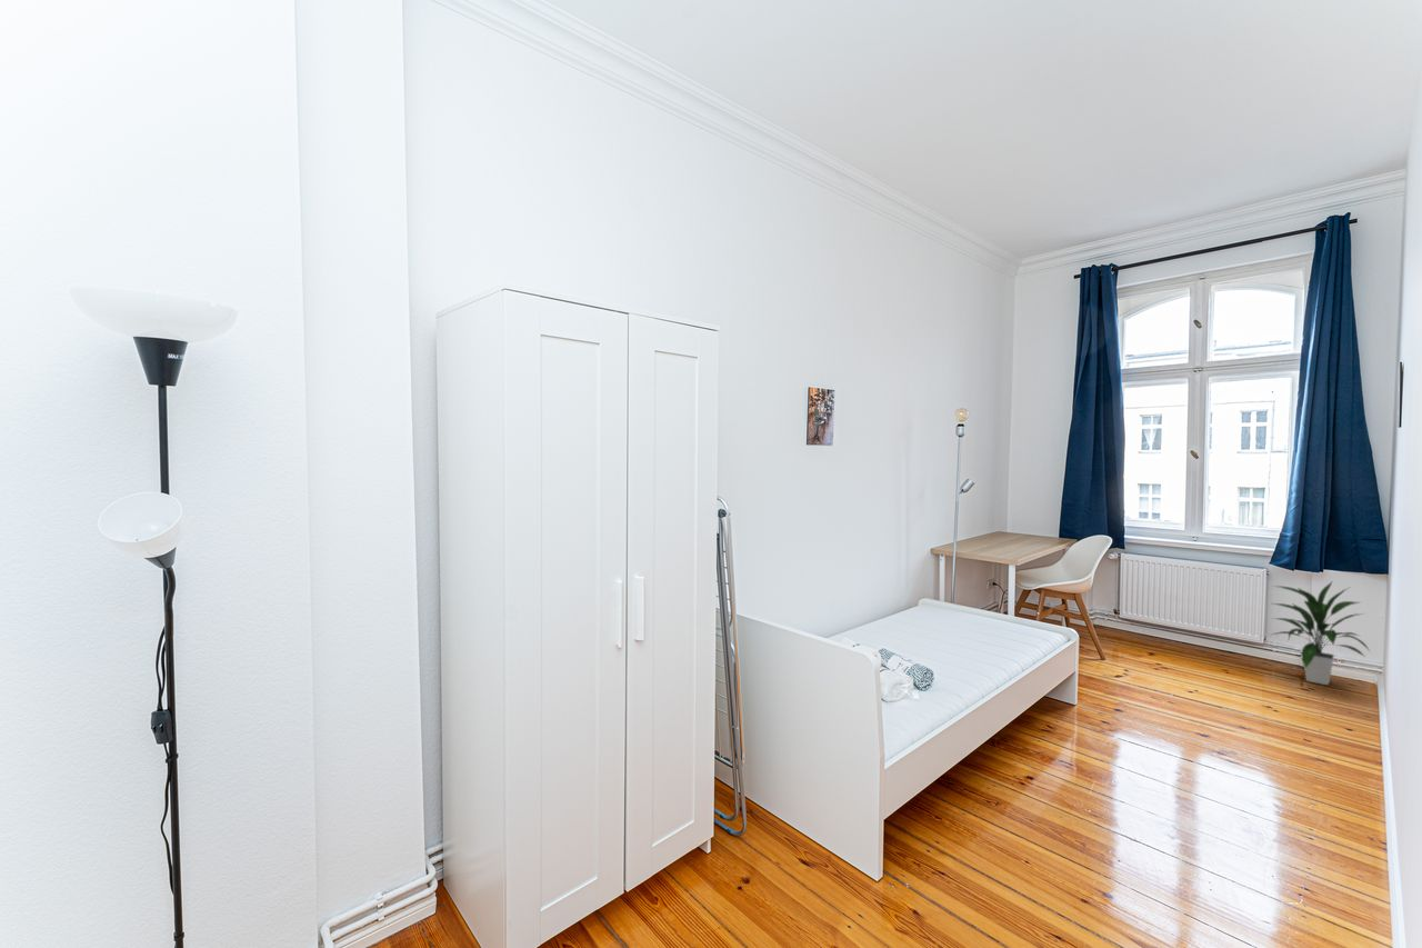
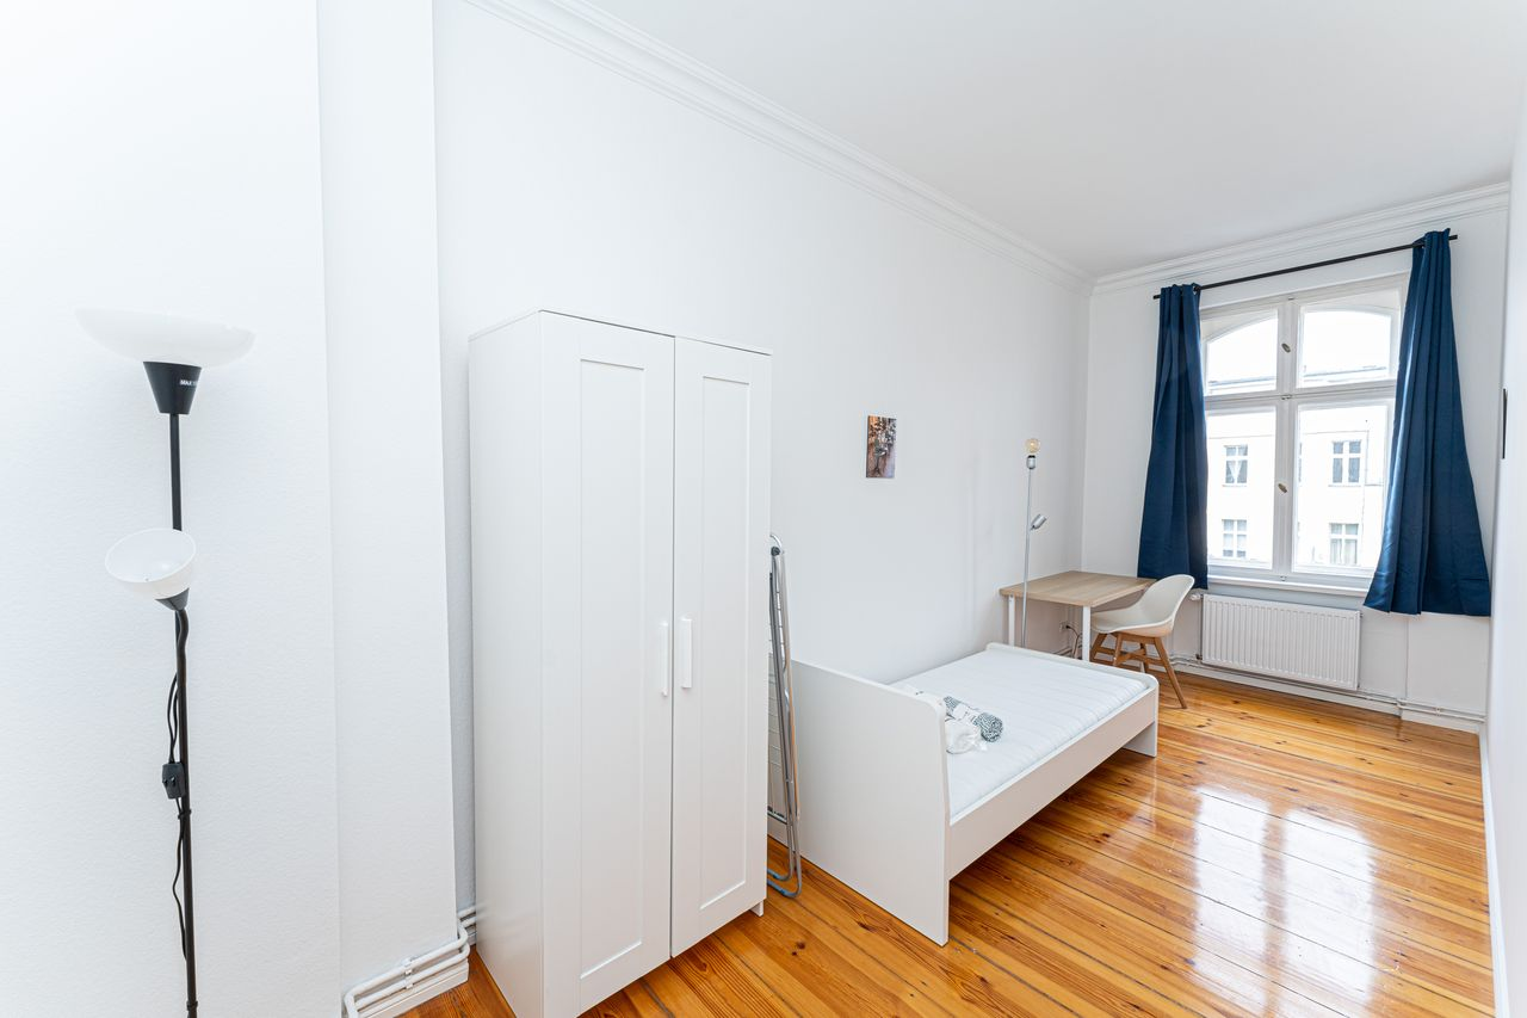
- indoor plant (1316, 630)
